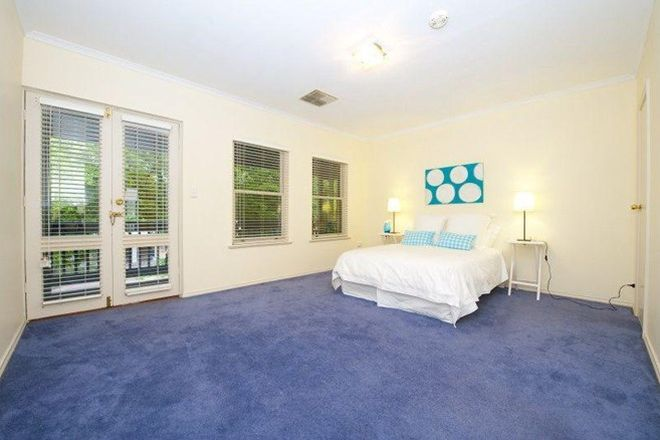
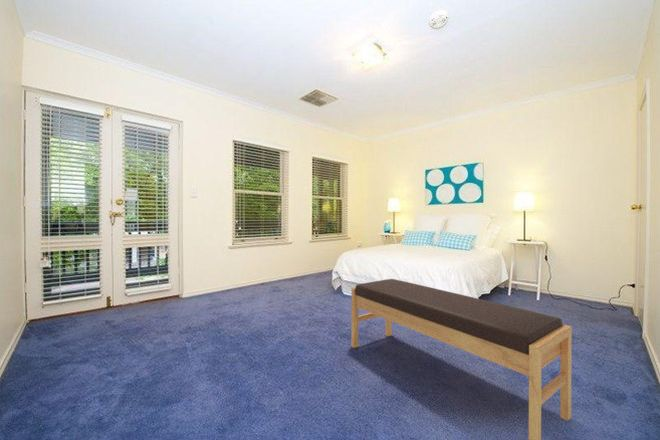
+ bench (437, 335)
